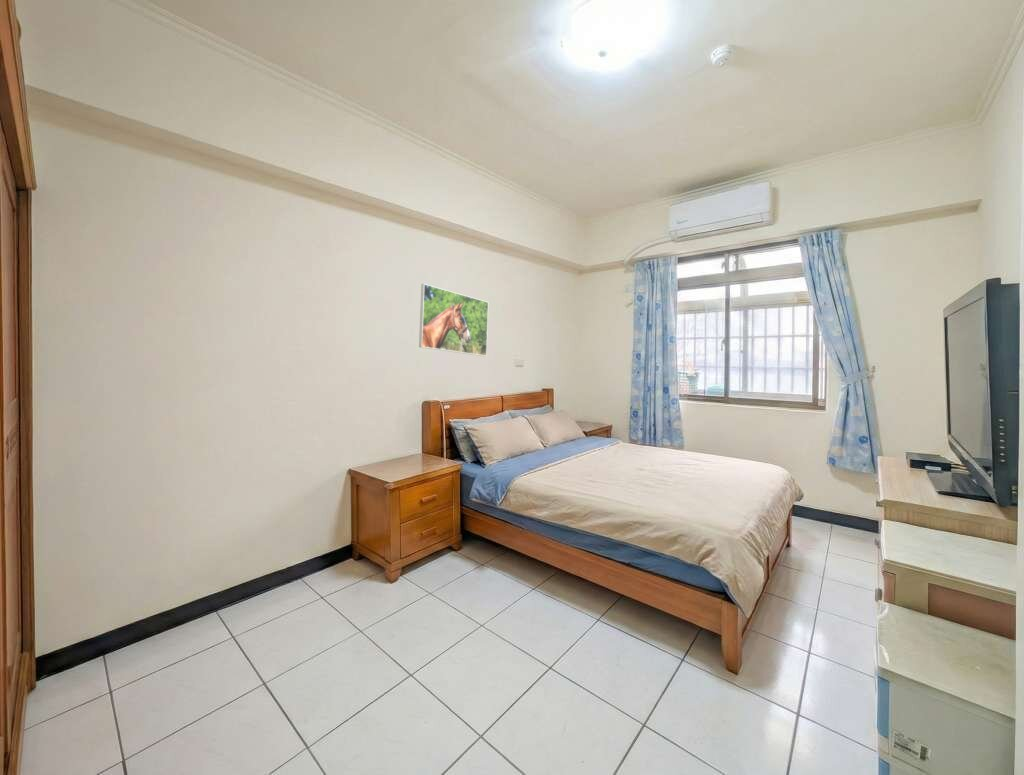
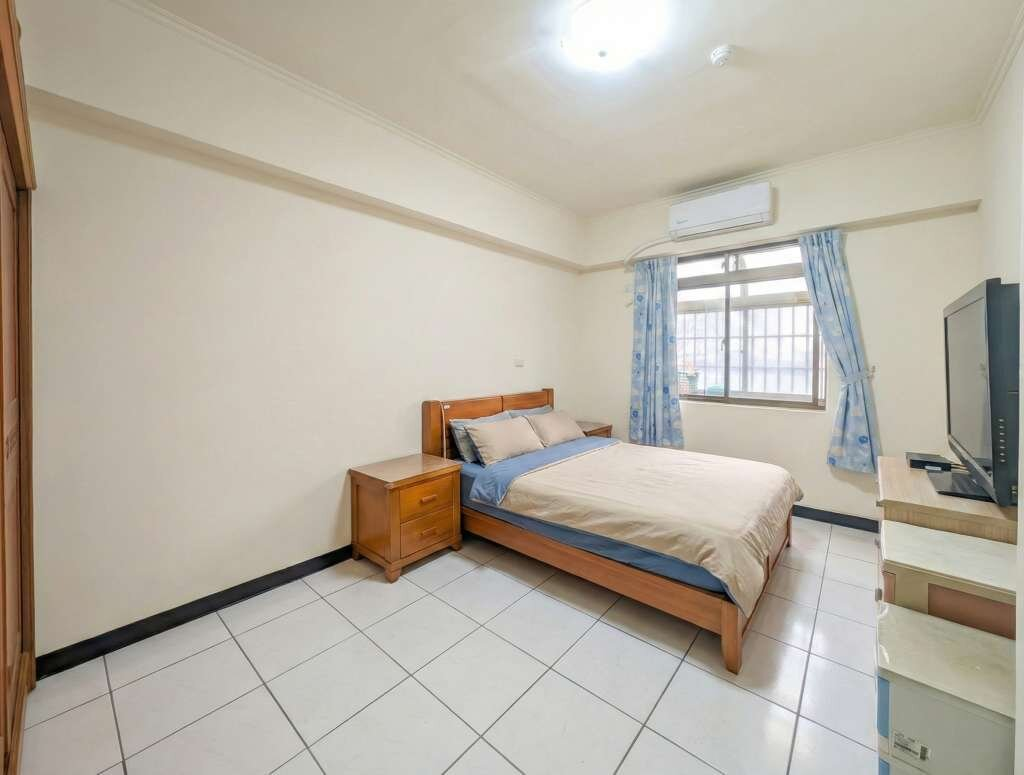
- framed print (456, 322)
